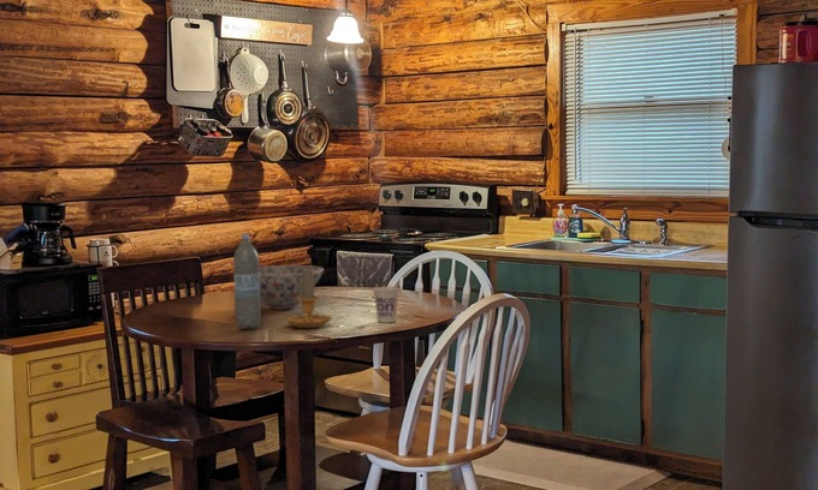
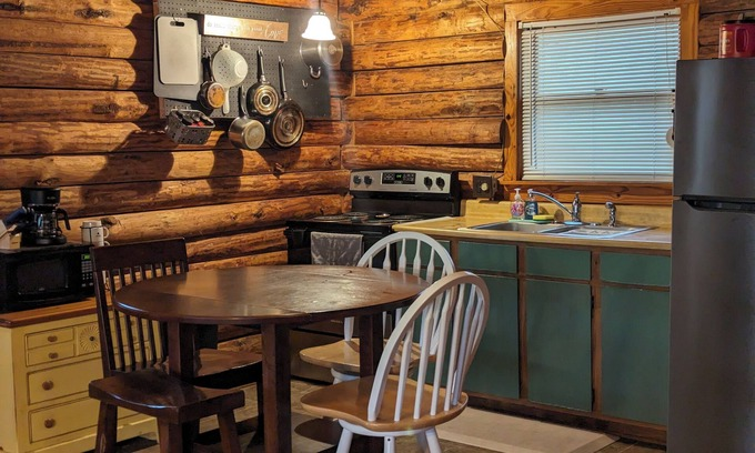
- candle (307, 297)
- cup (386, 304)
- bowl (281, 288)
- water bottle (247, 281)
